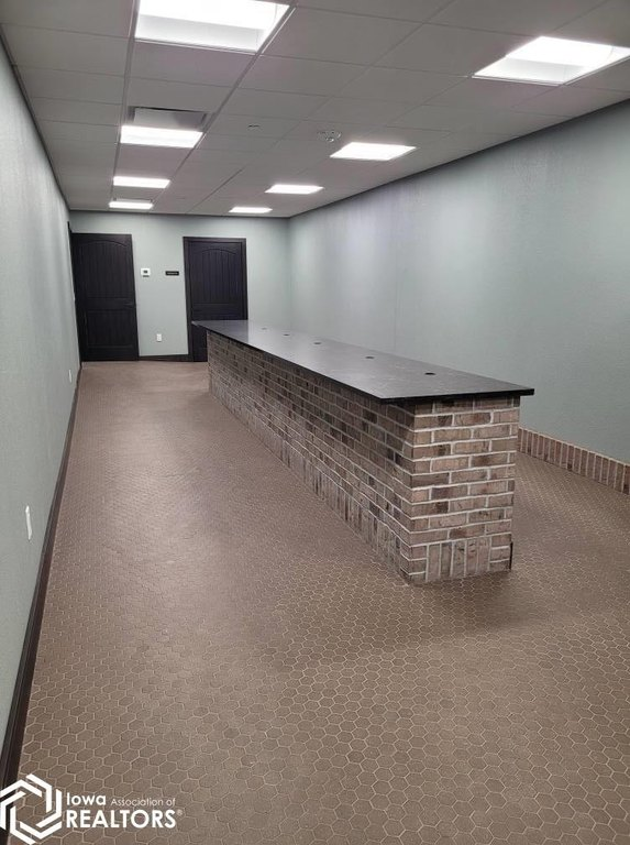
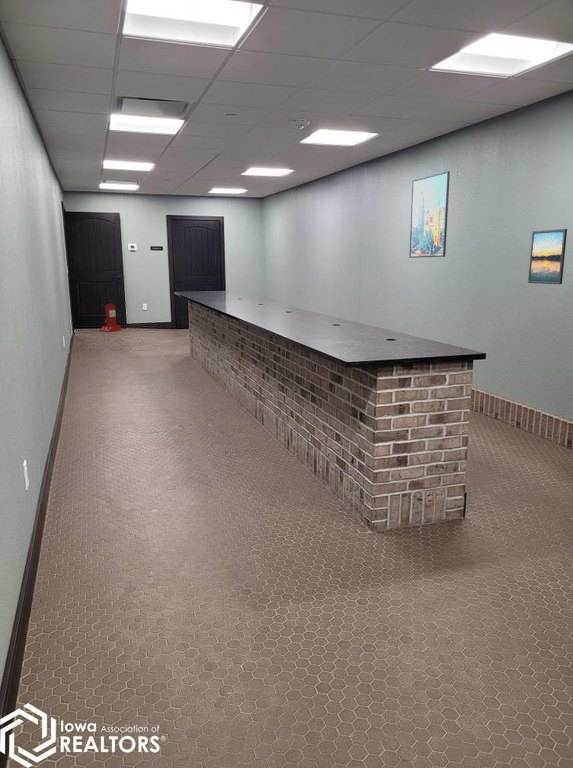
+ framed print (428, 217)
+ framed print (546, 257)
+ fire extinguisher (109, 315)
